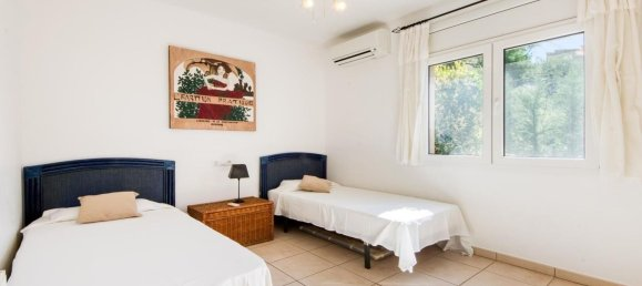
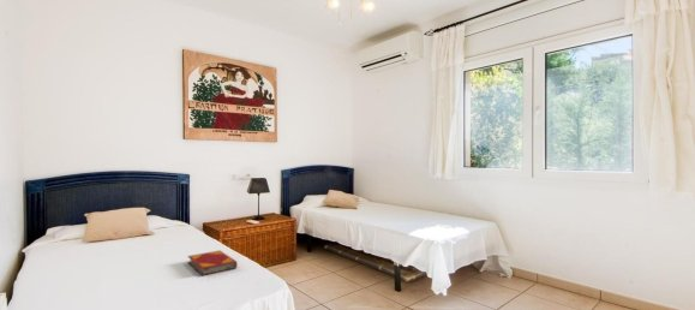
+ hardback book (211, 261)
